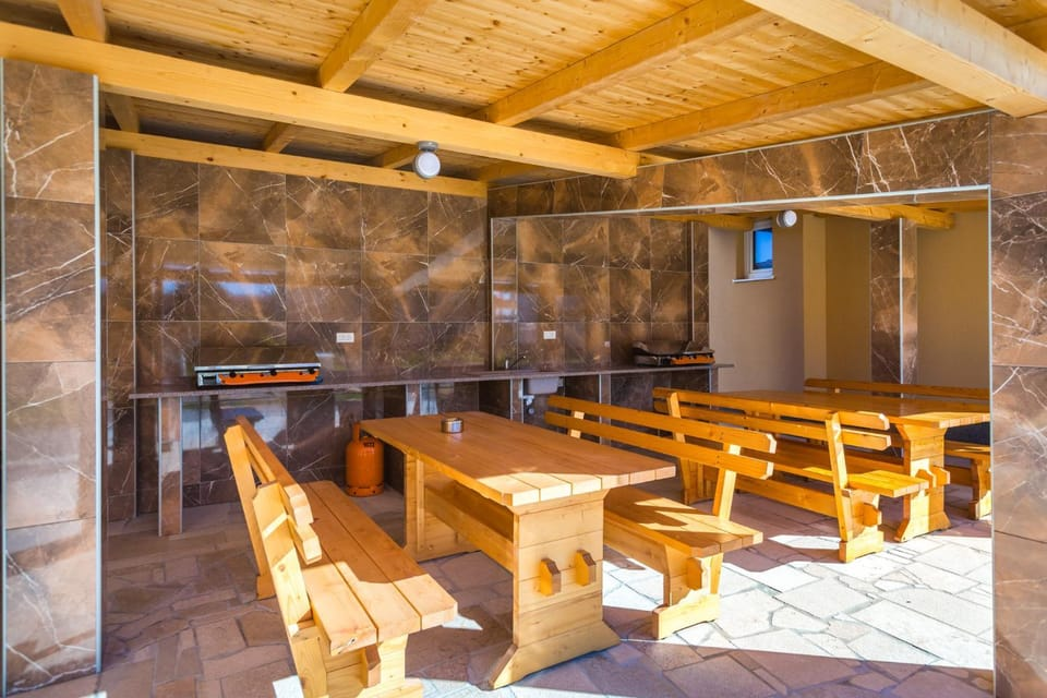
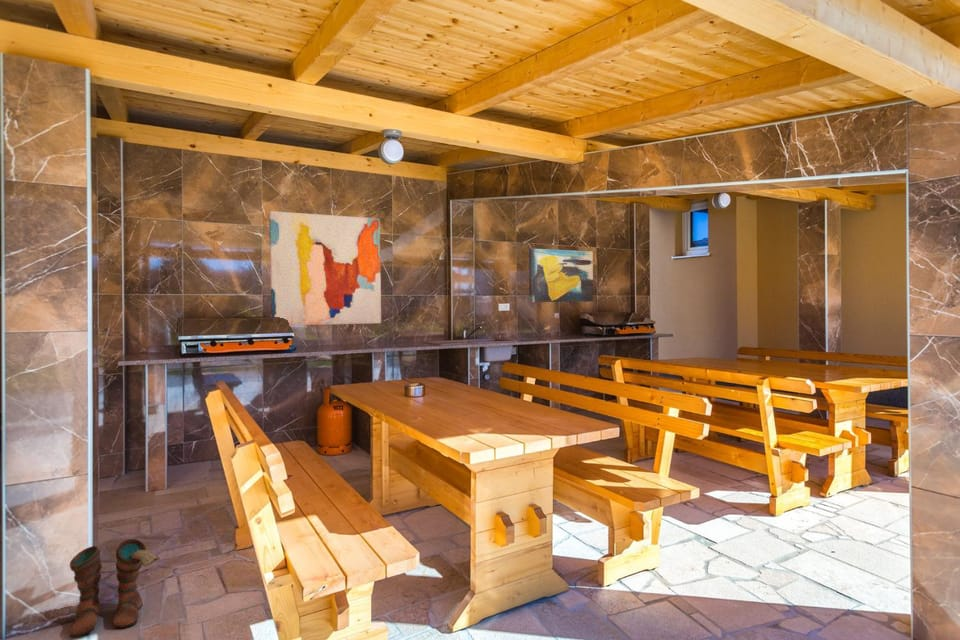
+ wall art (327, 270)
+ wall art (562, 276)
+ boots (117, 579)
